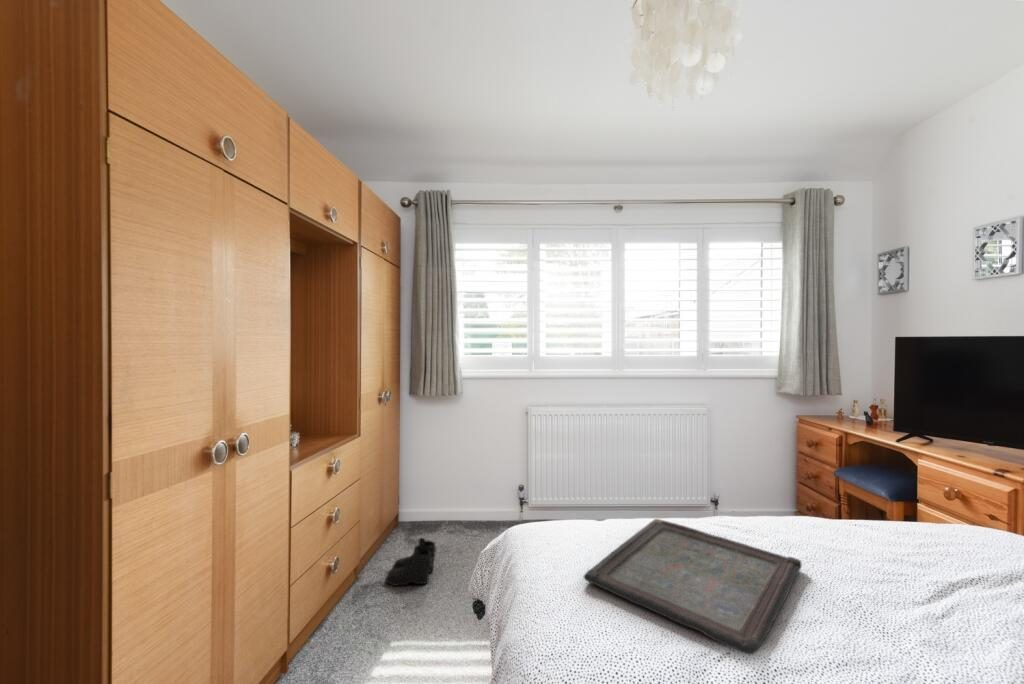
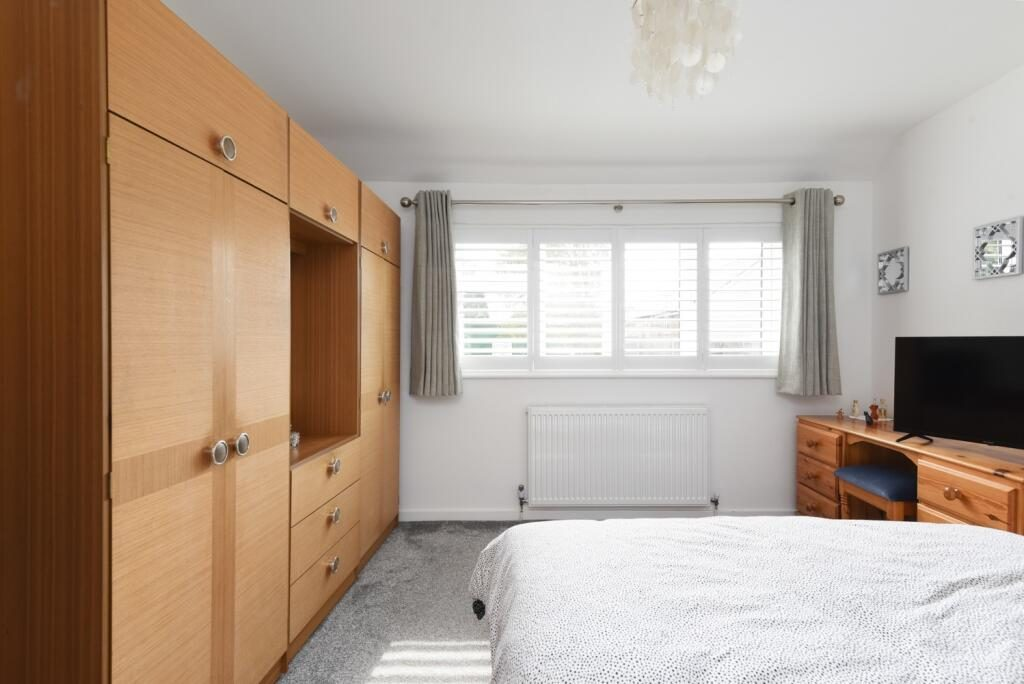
- boots (411, 559)
- serving tray (692, 569)
